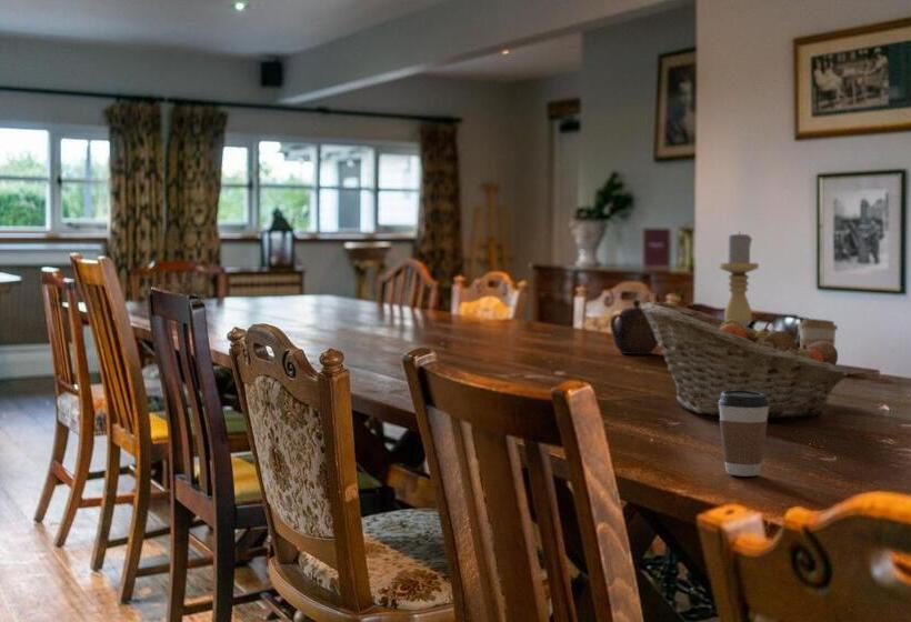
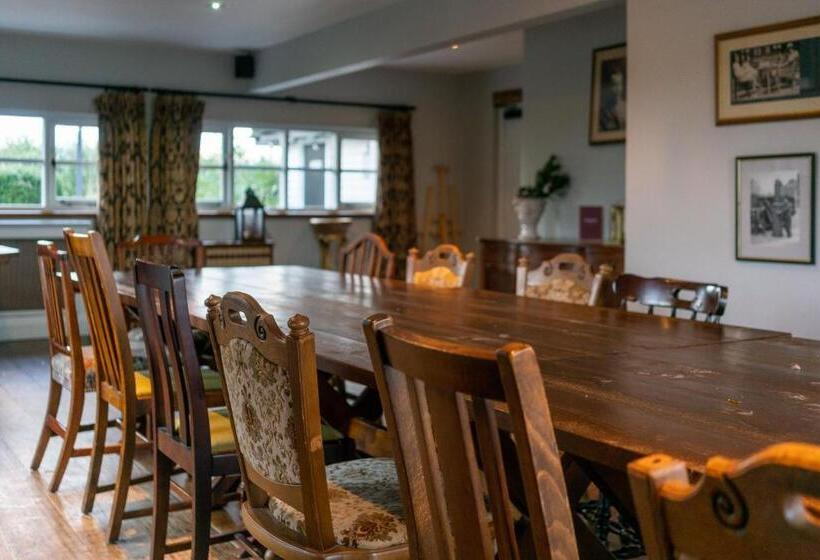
- teapot (633, 325)
- fruit basket (740, 354)
- coffee cup (815, 342)
- candle holder (738, 304)
- coffee cup (743, 433)
